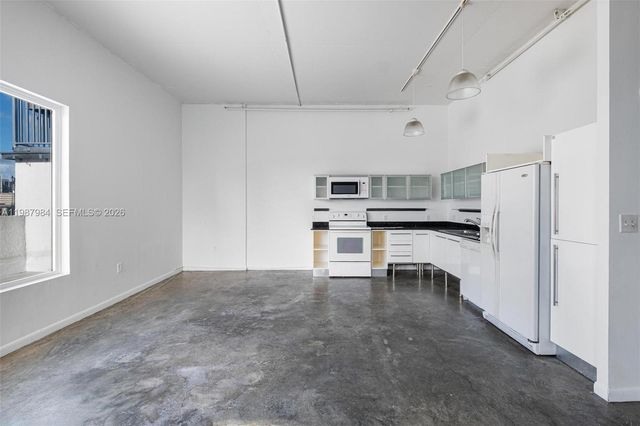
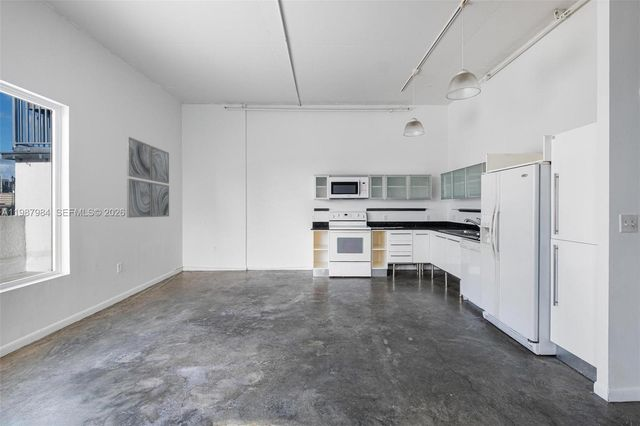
+ wall art (150, 180)
